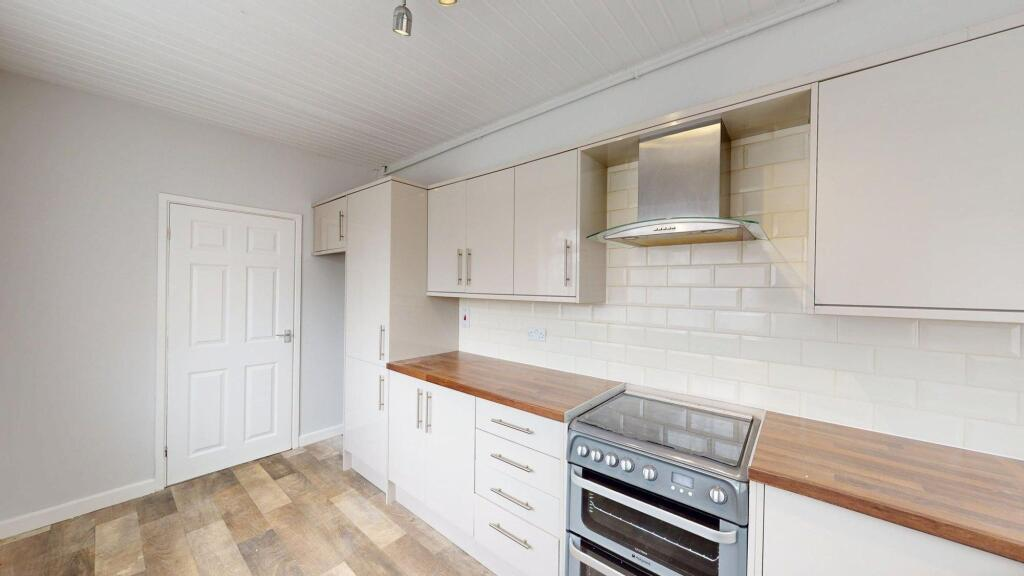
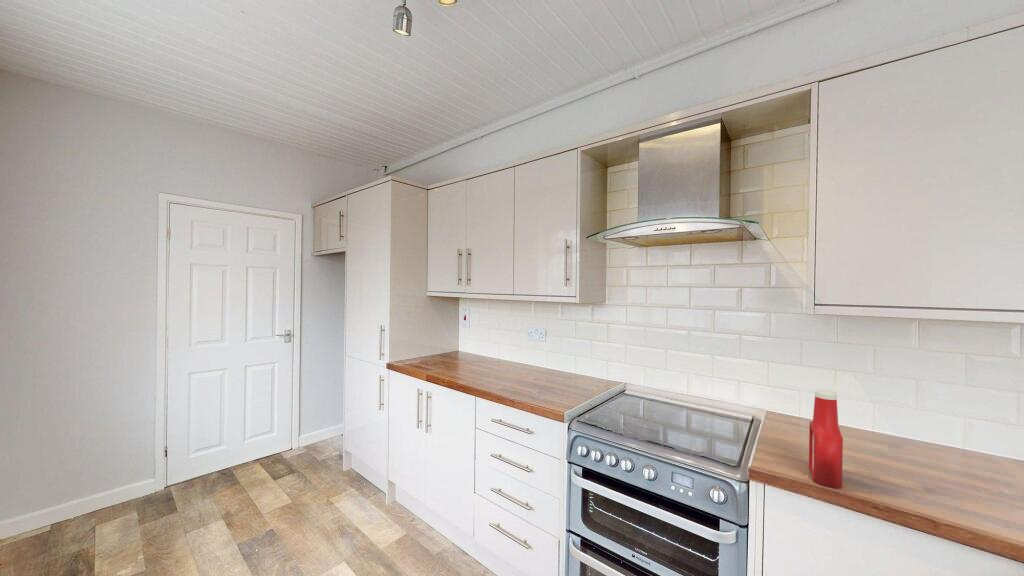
+ soap bottle (825, 434)
